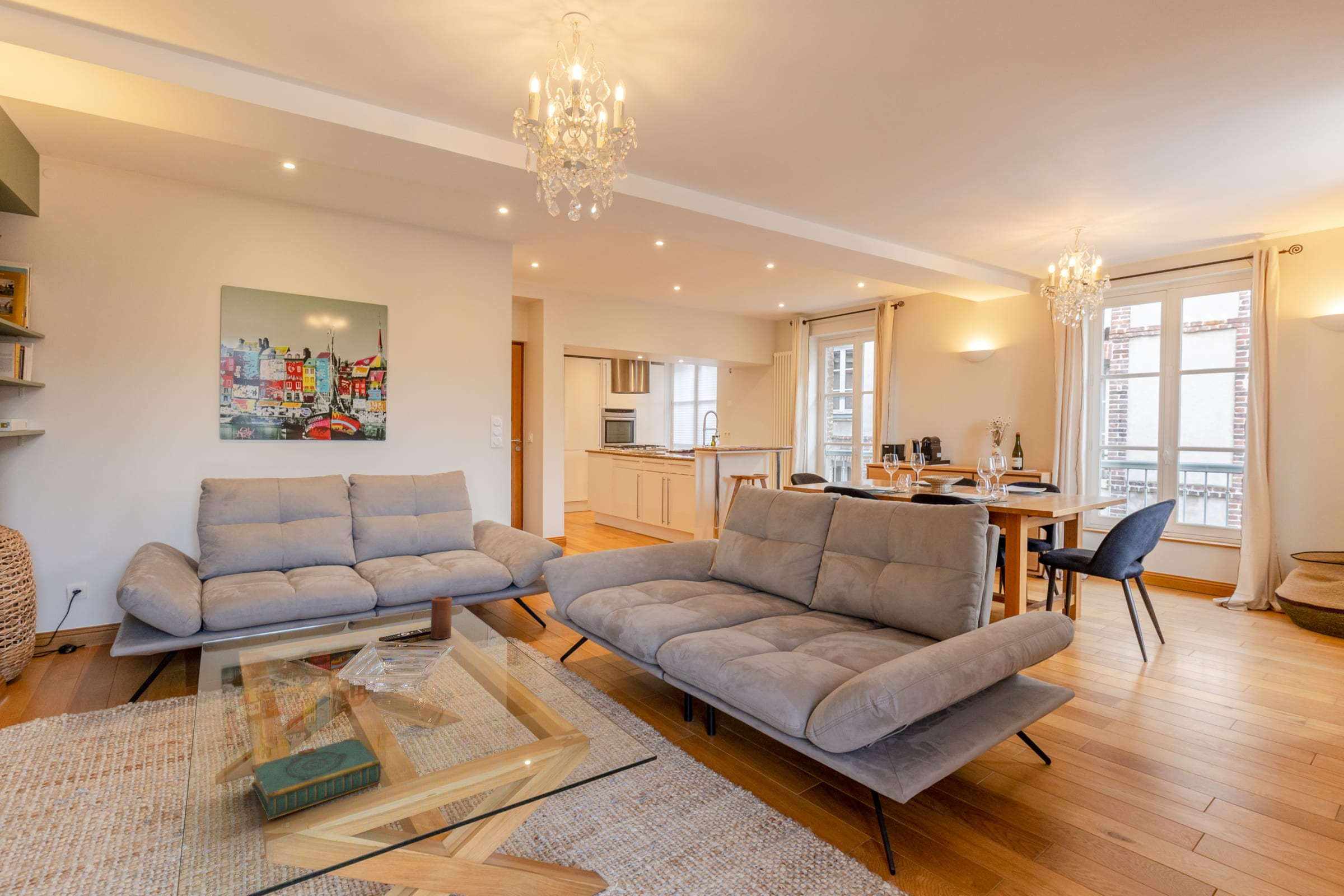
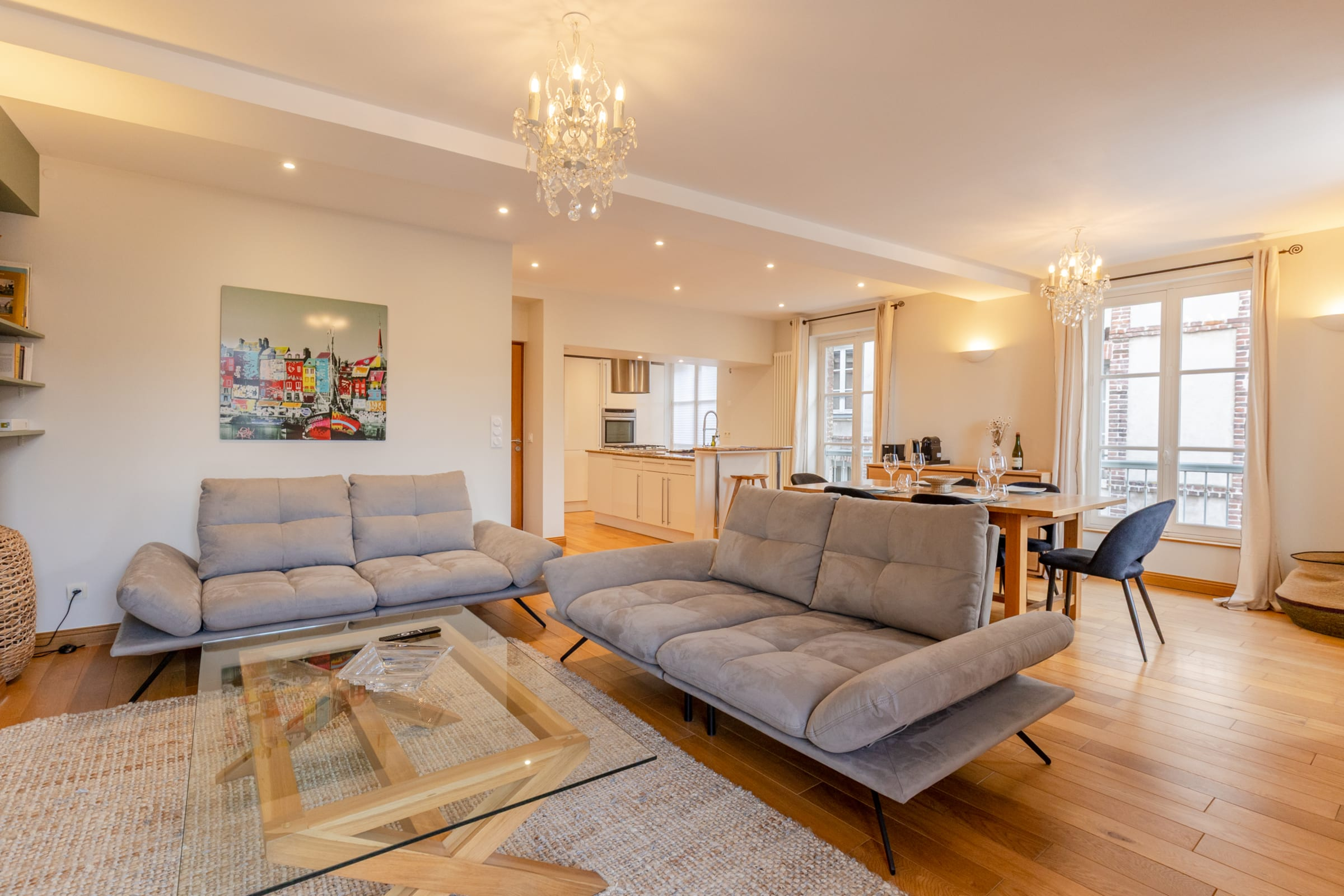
- candle (441, 617)
- book (319, 773)
